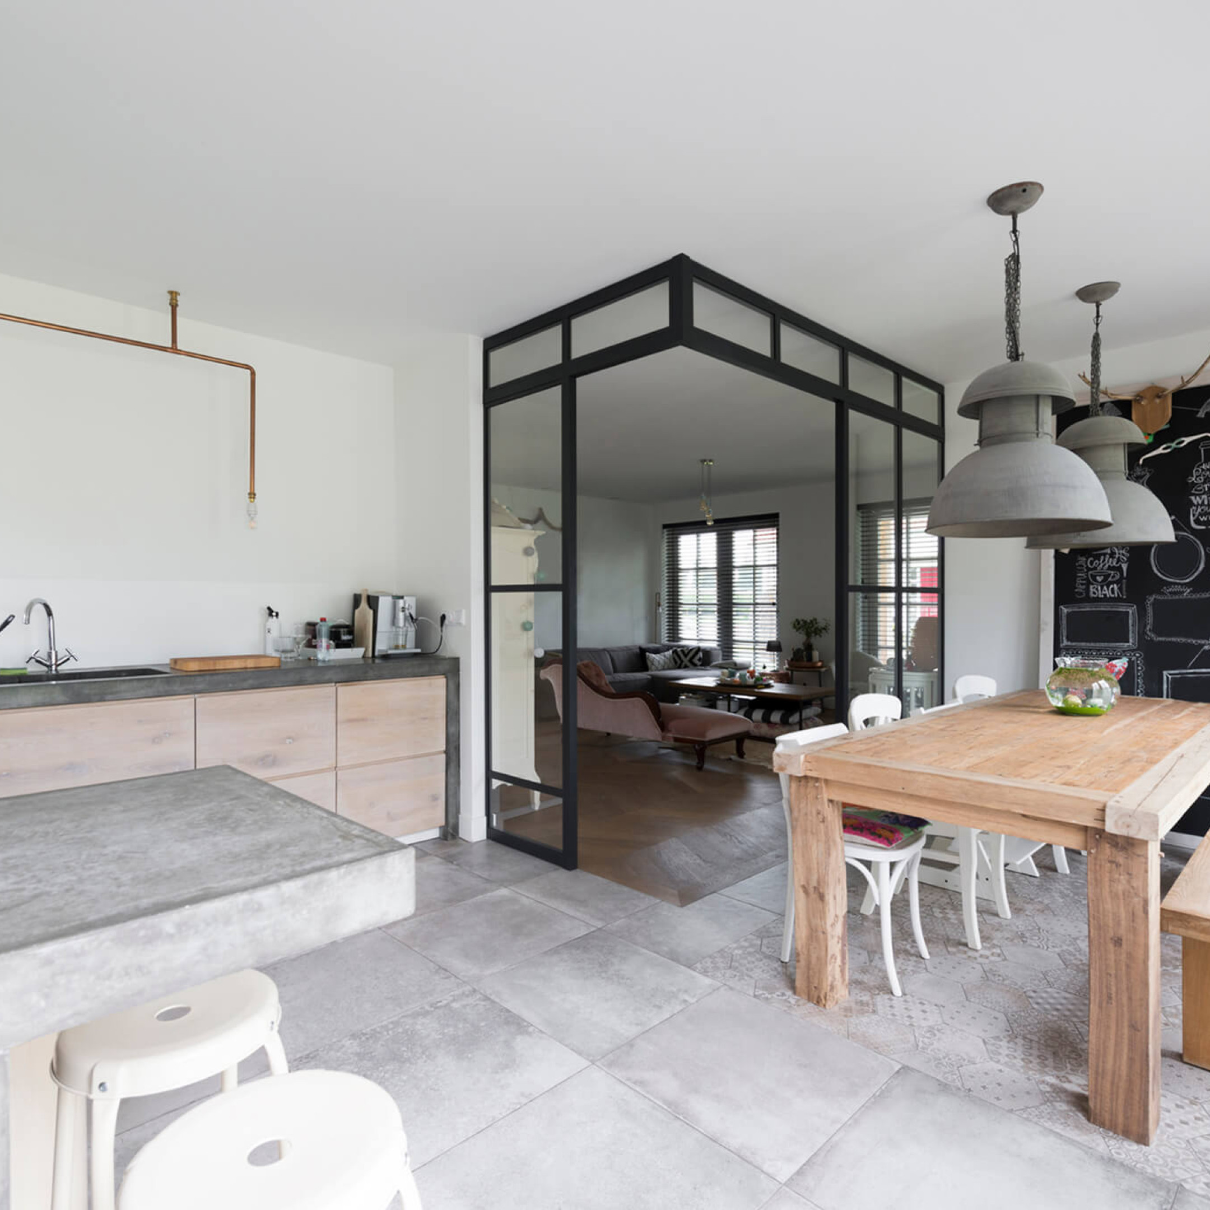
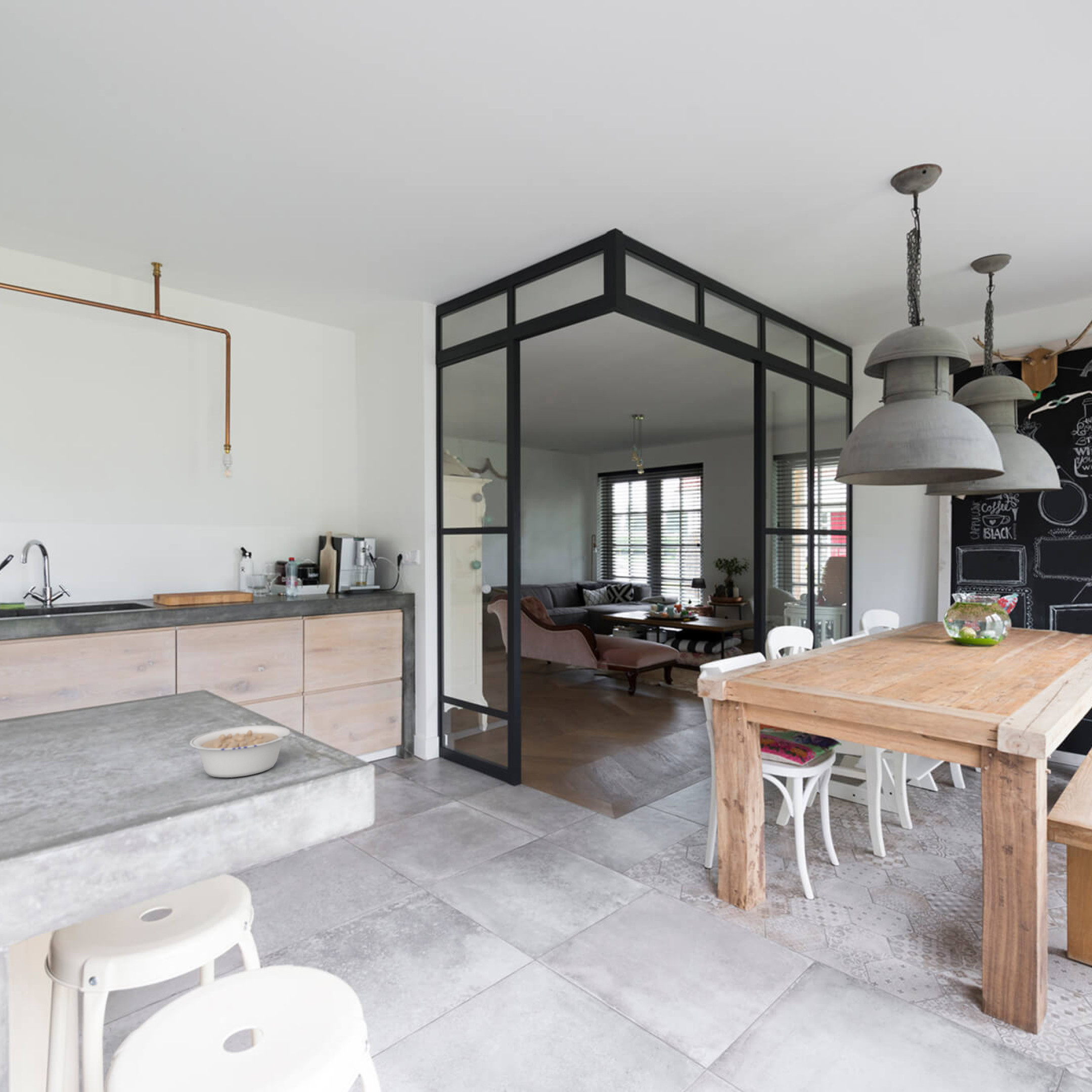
+ legume (245, 748)
